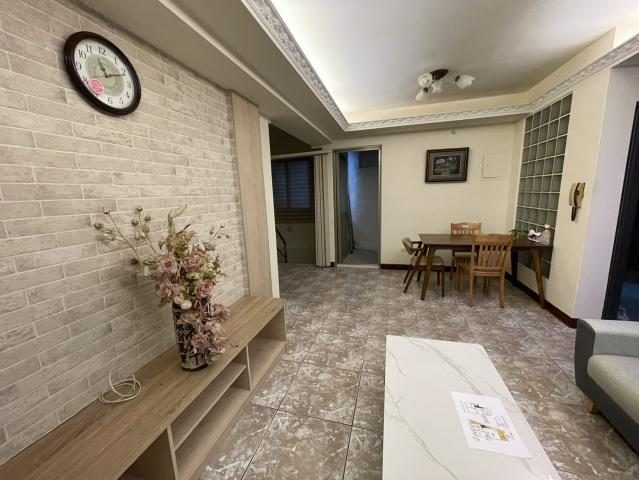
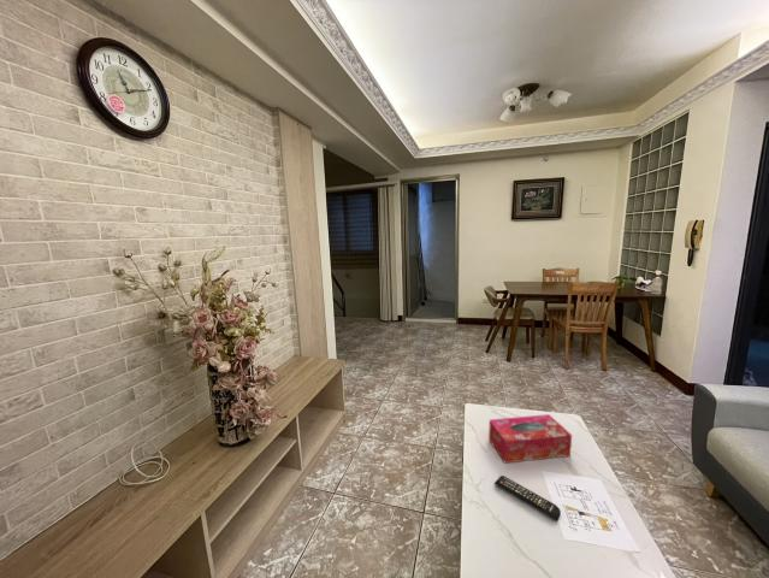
+ tissue box (527, 437)
+ remote control (525, 495)
